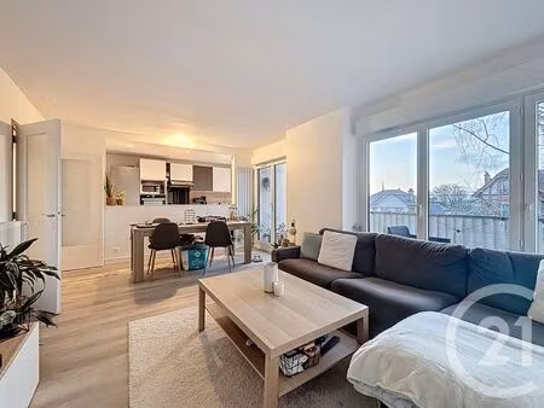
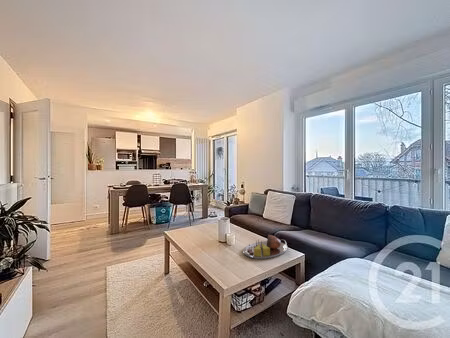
+ serving tray (265, 243)
